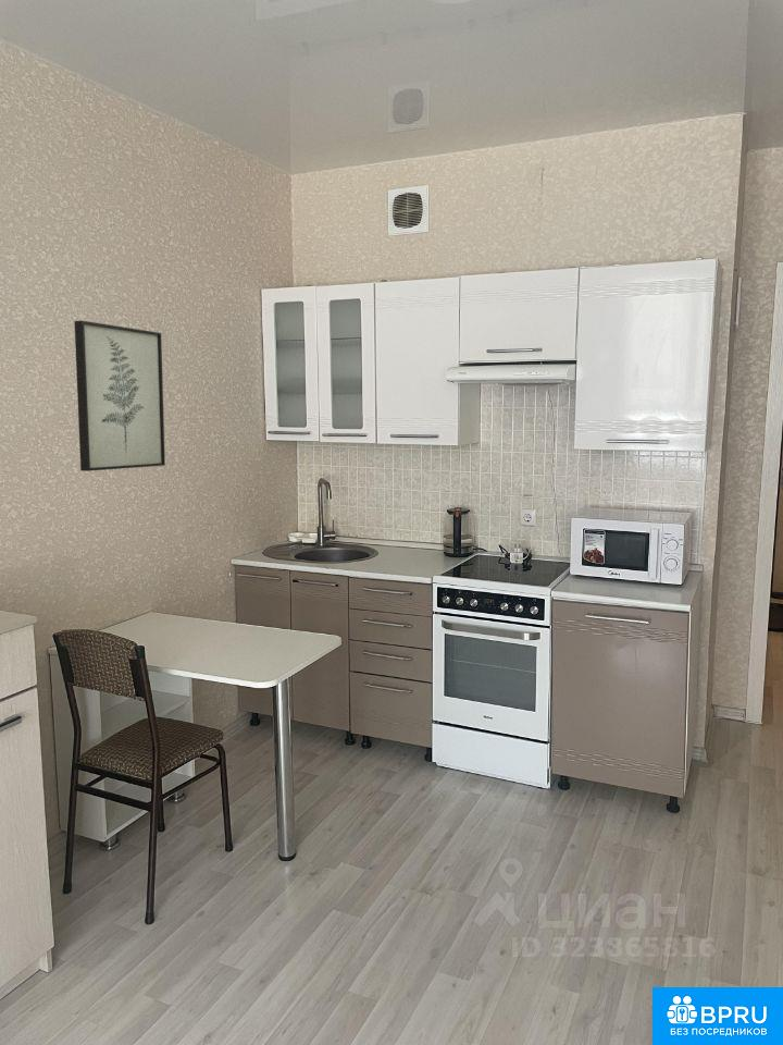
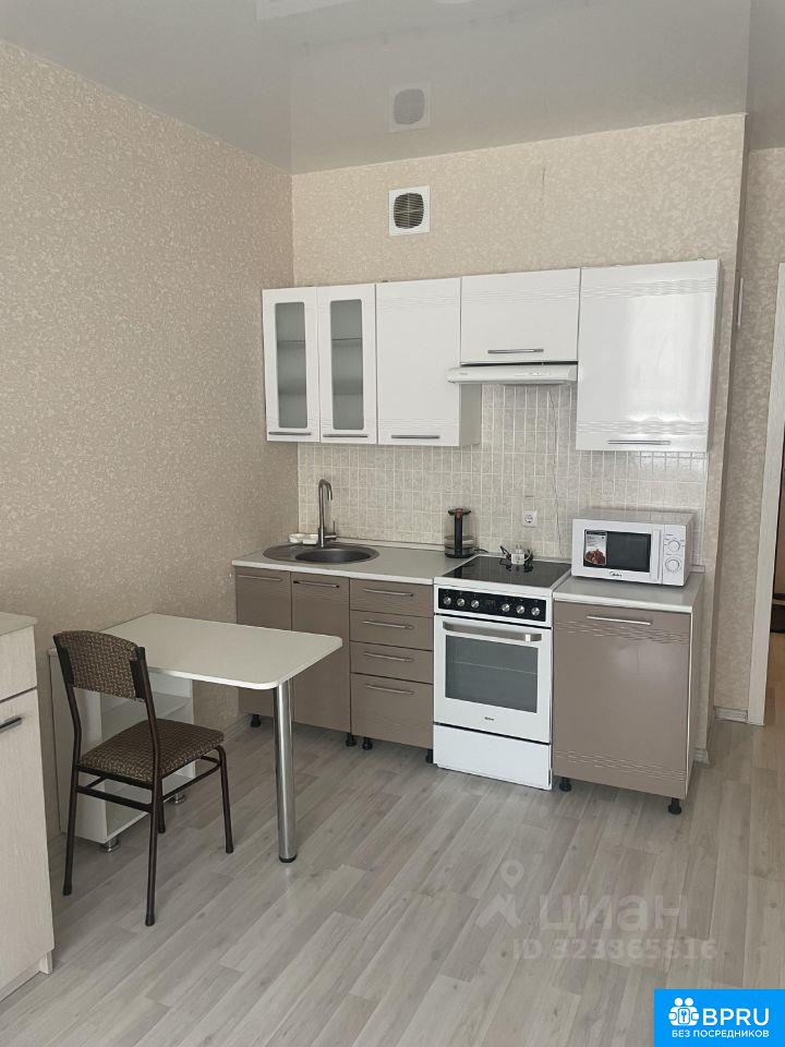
- wall art (123, 398)
